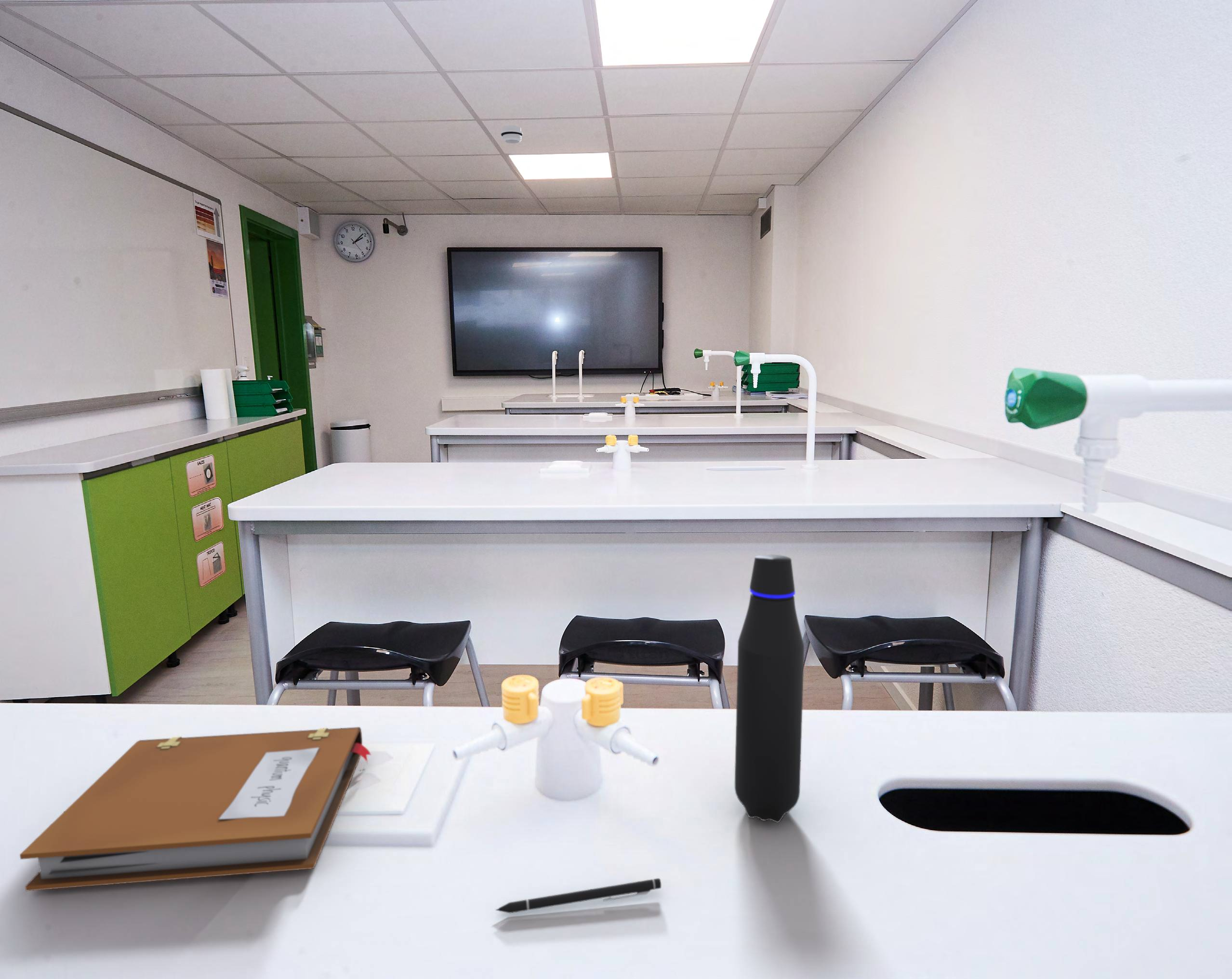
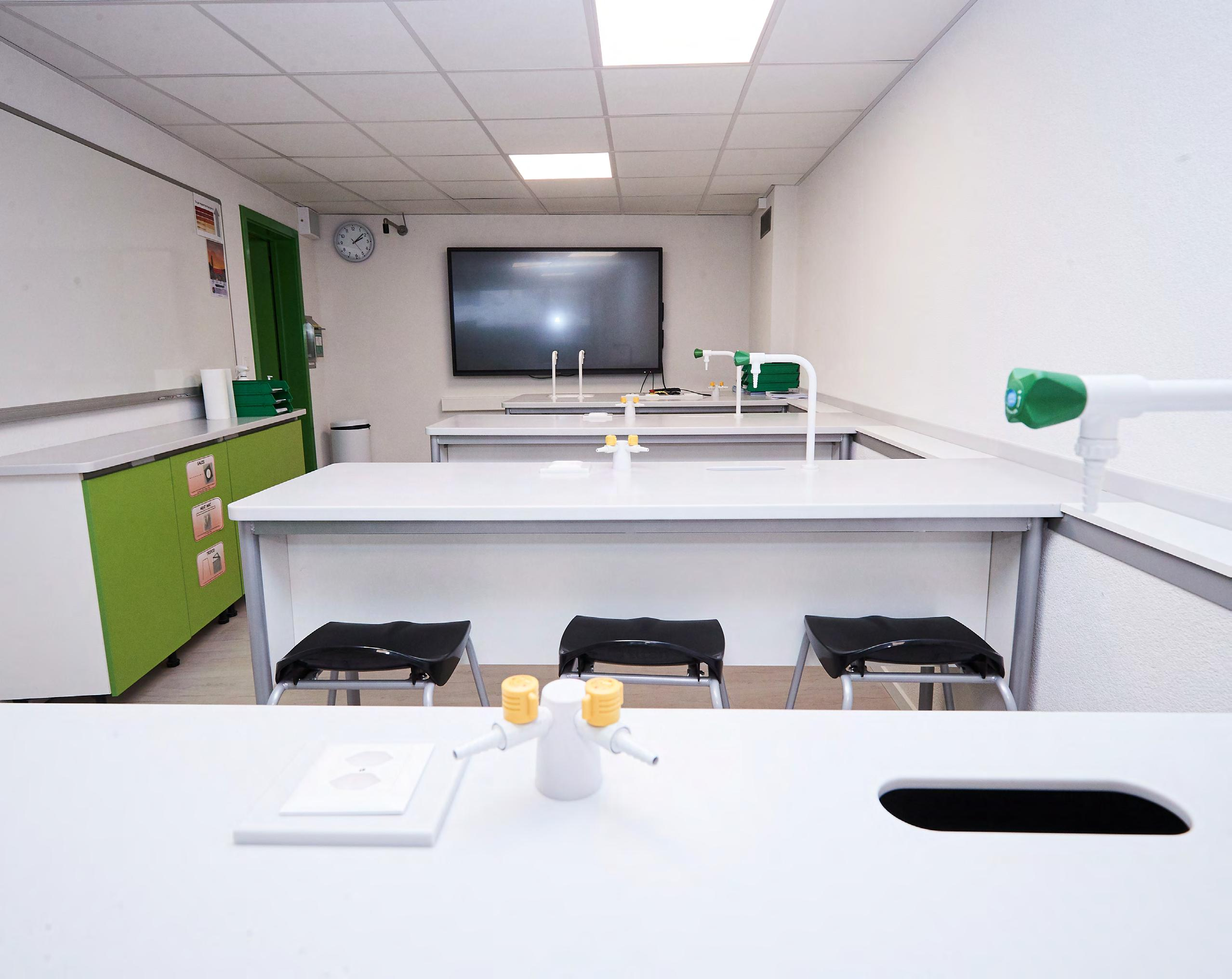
- notebook (225, 794)
- smoke detector (512, 134)
- pen (580, 897)
- water bottle (769, 688)
